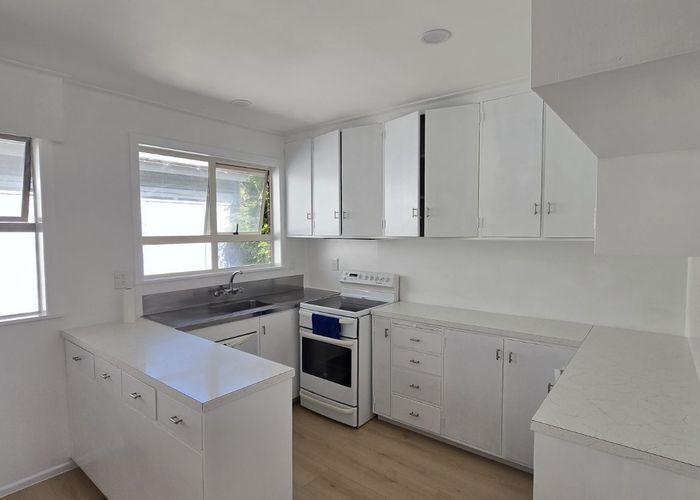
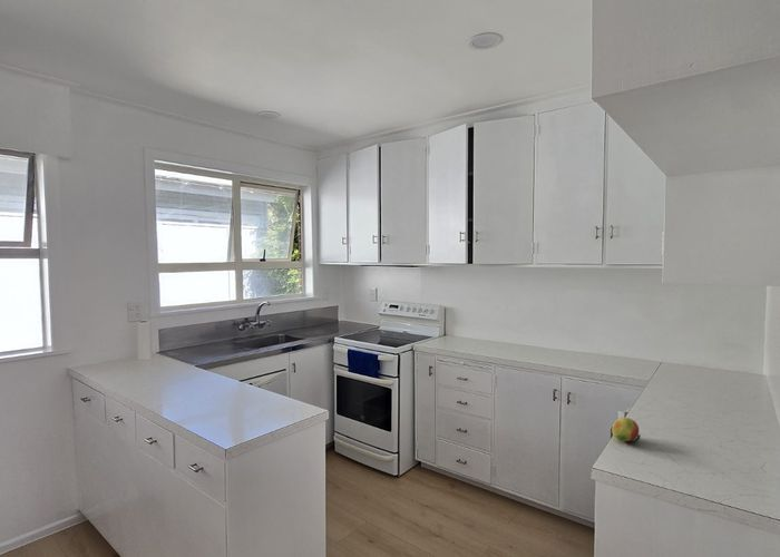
+ fruit (625, 429)
